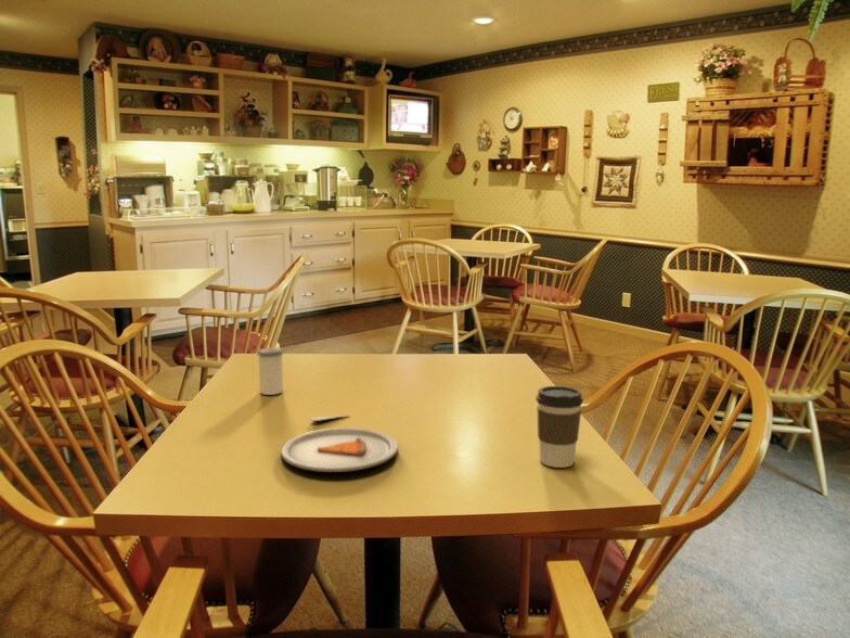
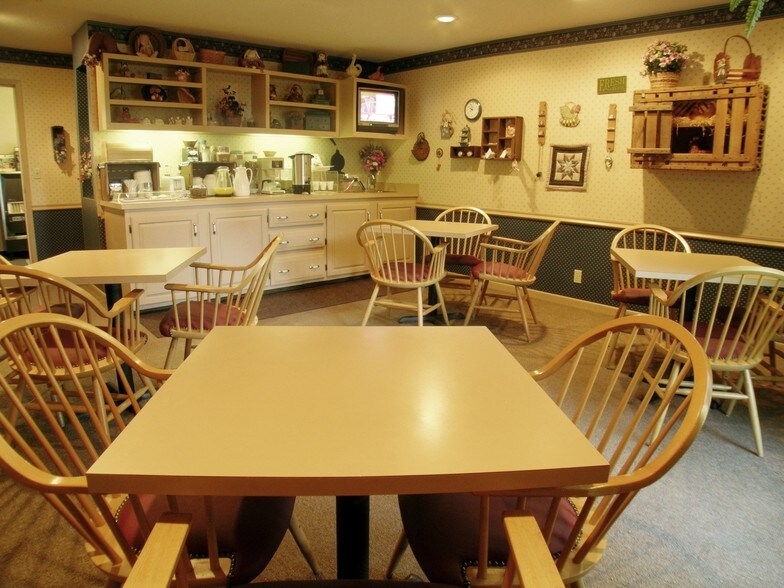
- salt shaker (270, 371)
- coffee cup (557, 426)
- dinner plate (339, 439)
